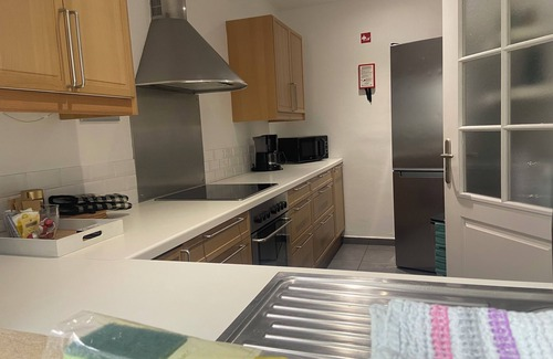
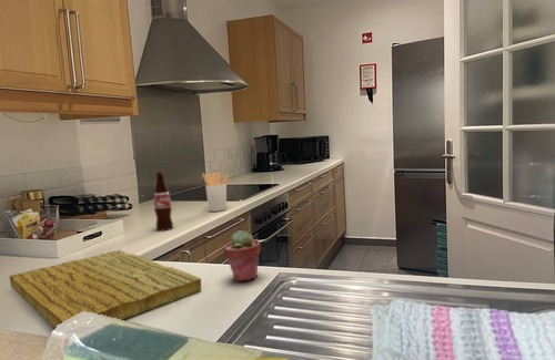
+ potted succulent (242, 254)
+ cutting board (99, 280)
+ bottle (162, 200)
+ utensil holder (215, 189)
